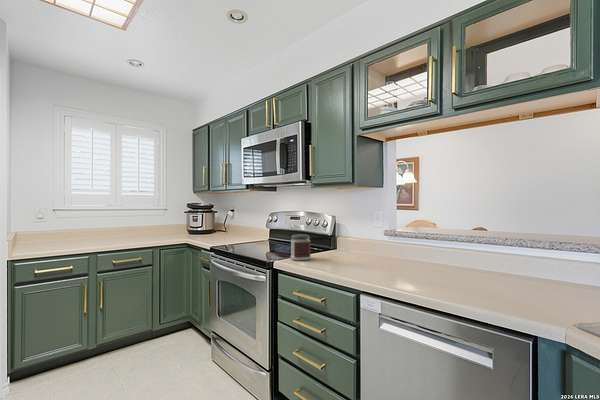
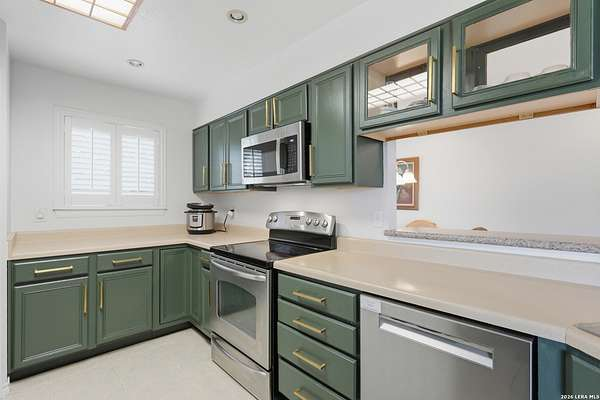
- jar (300, 246)
